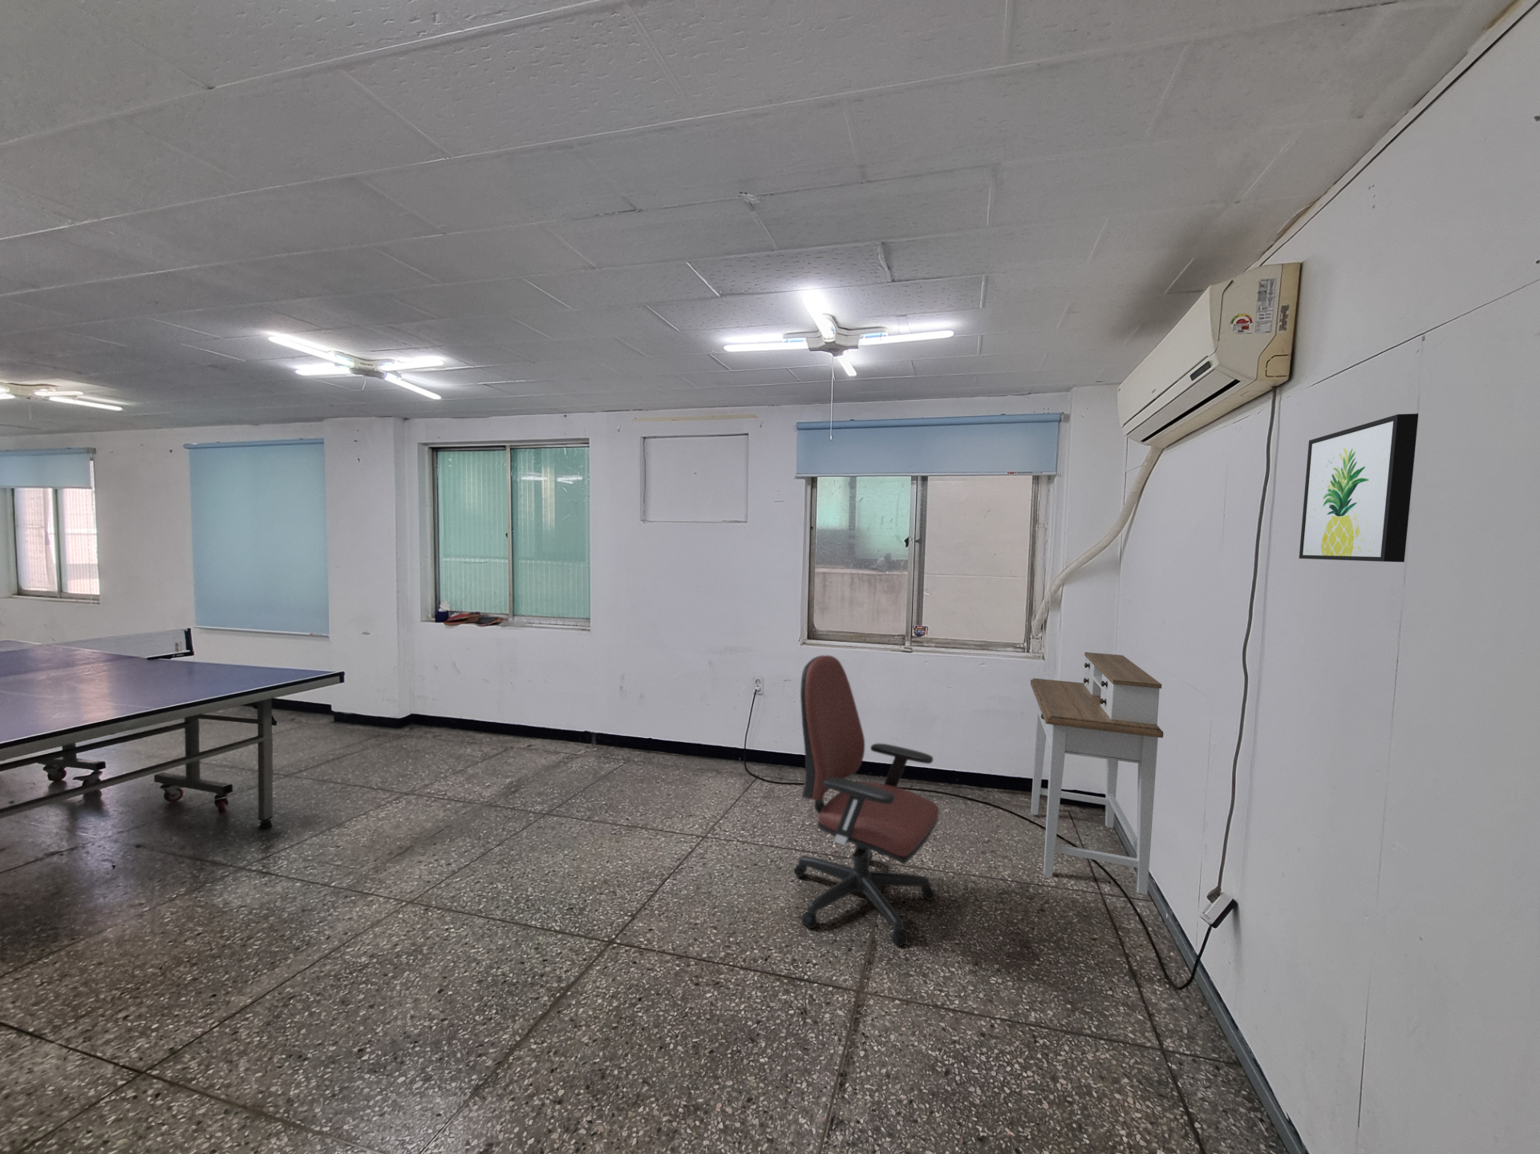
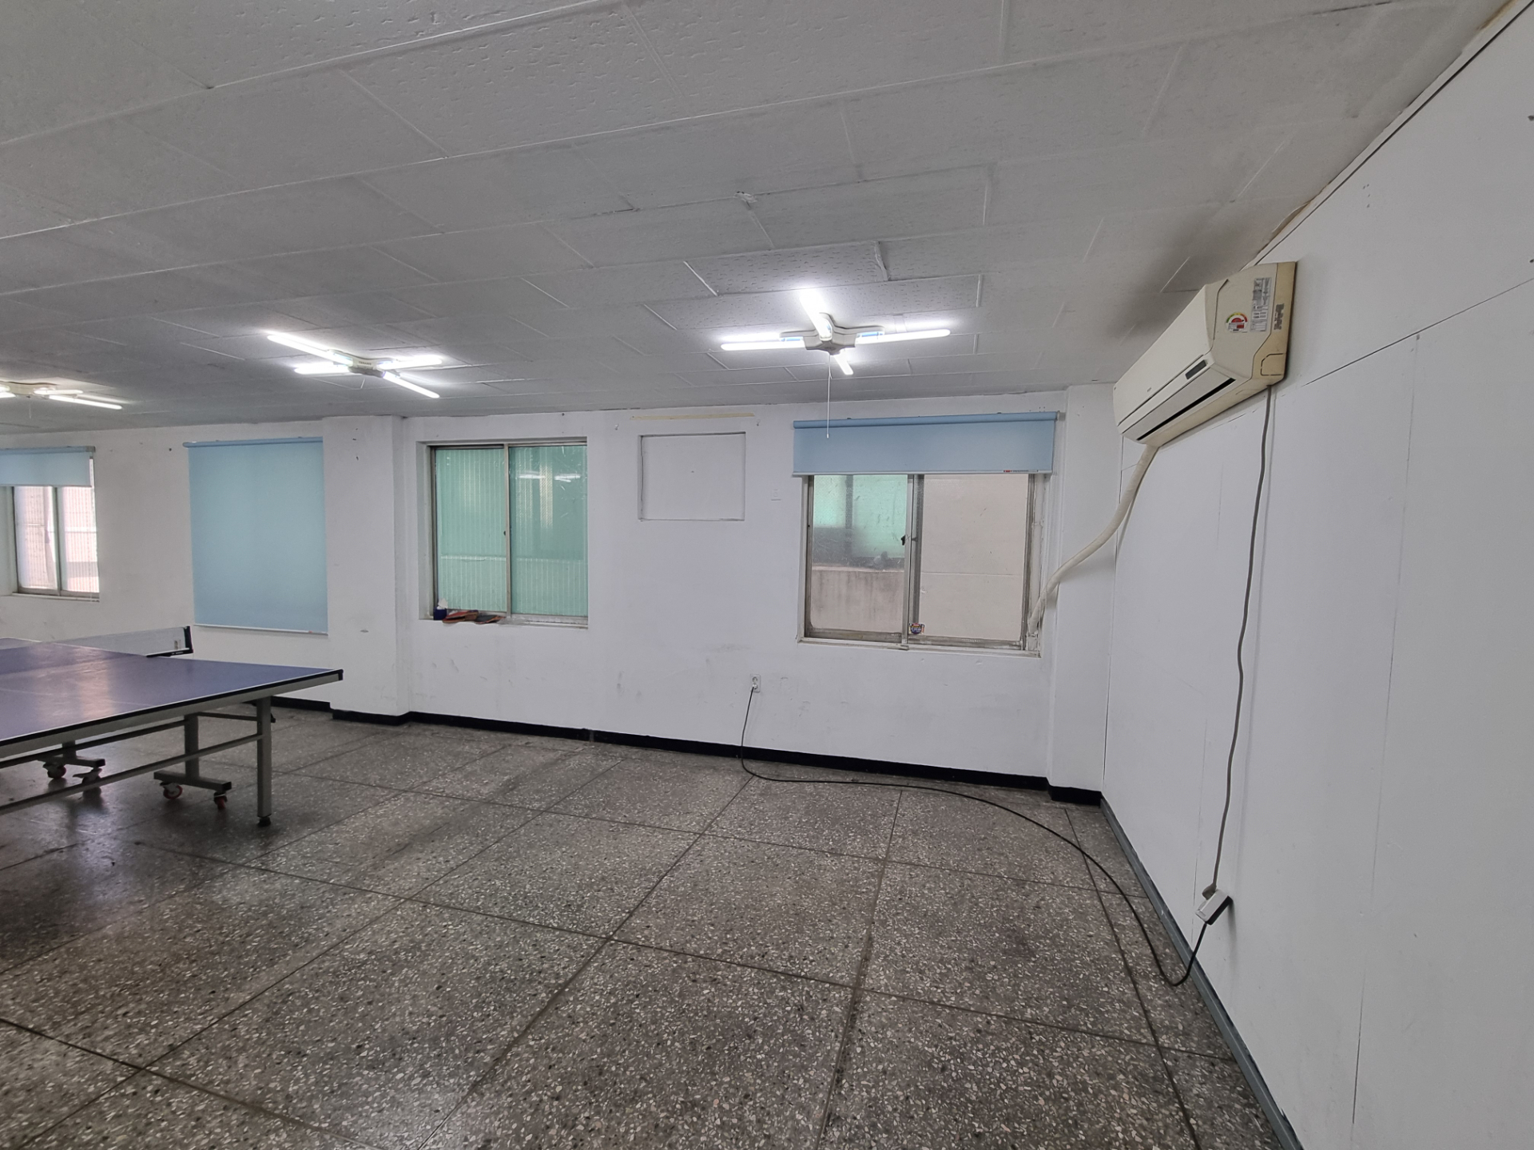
- office chair (859, 782)
- desk (1083, 755)
- wall art (1352, 495)
